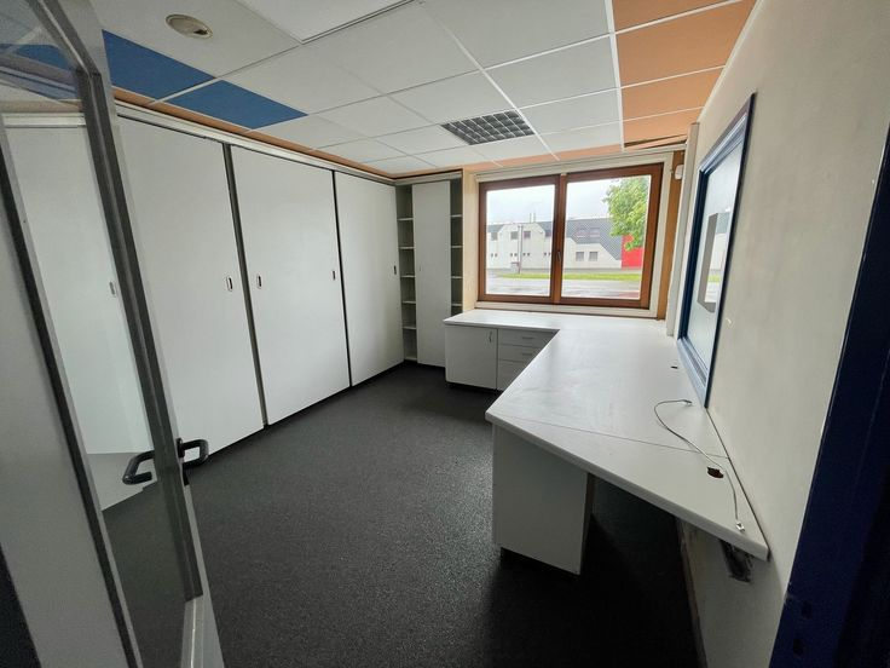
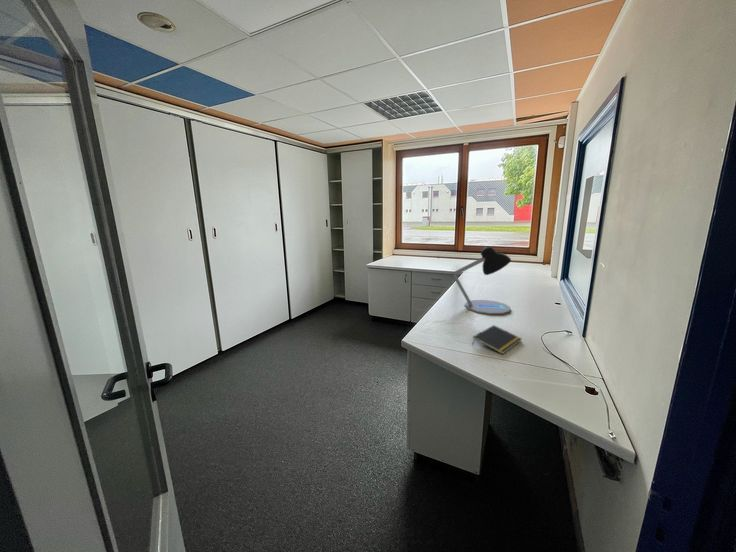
+ desk lamp (484, 274)
+ notepad (497, 338)
